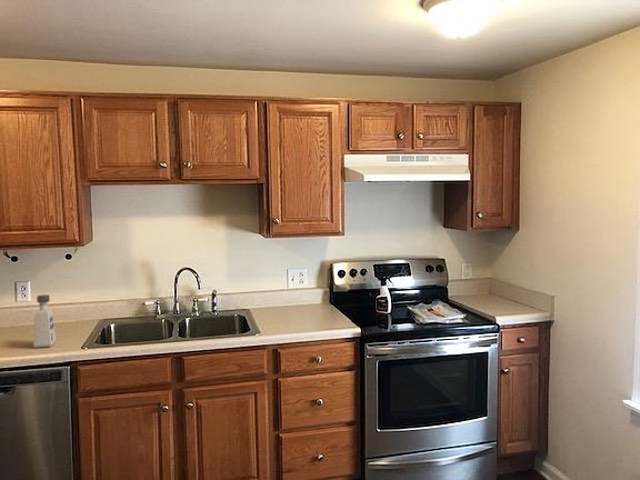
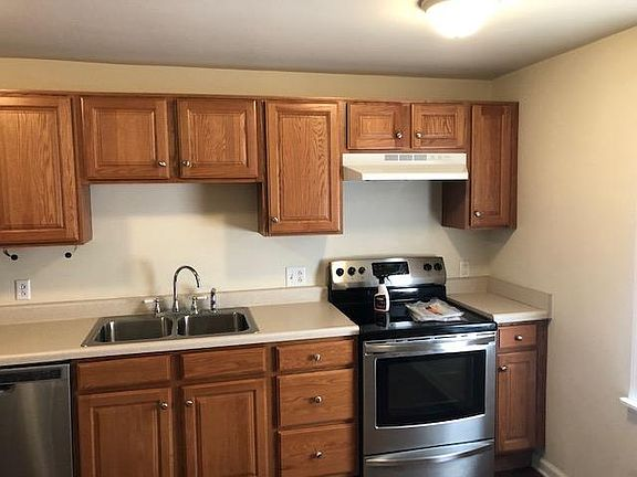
- soap dispenser (43, 320)
